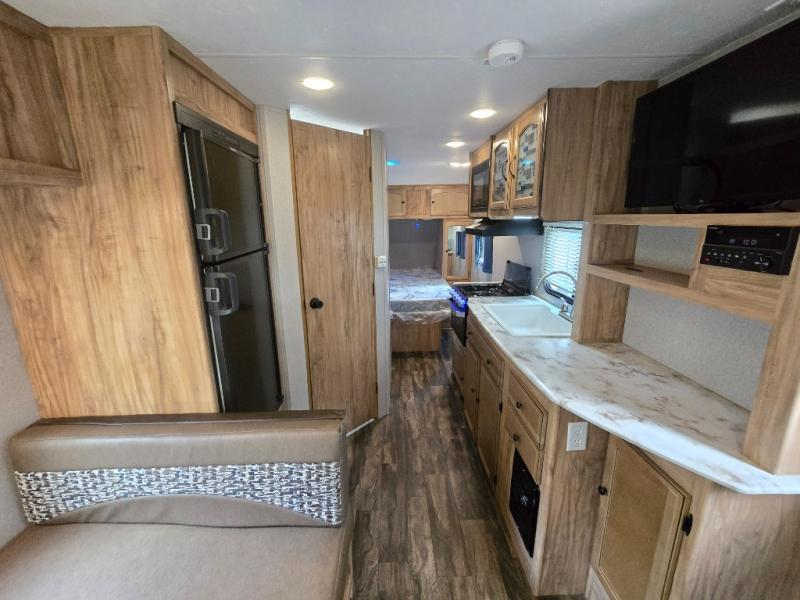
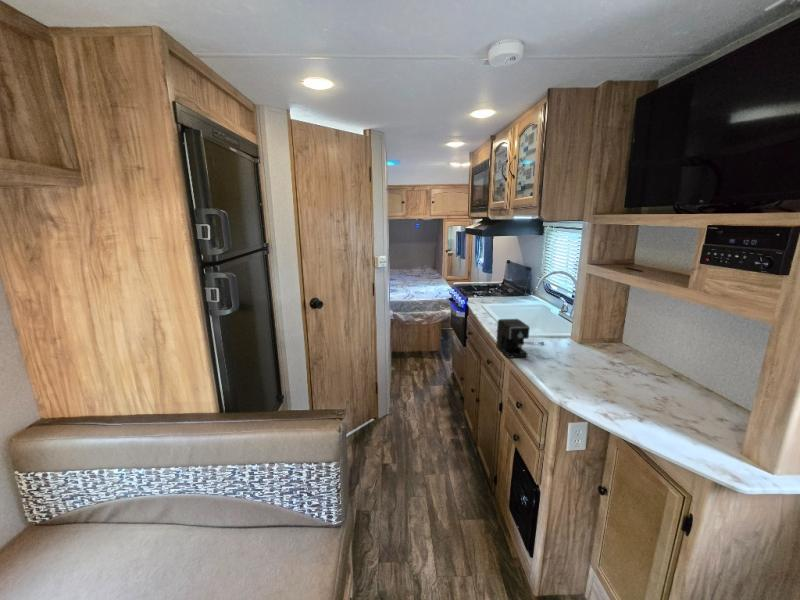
+ coffee maker (527, 336)
